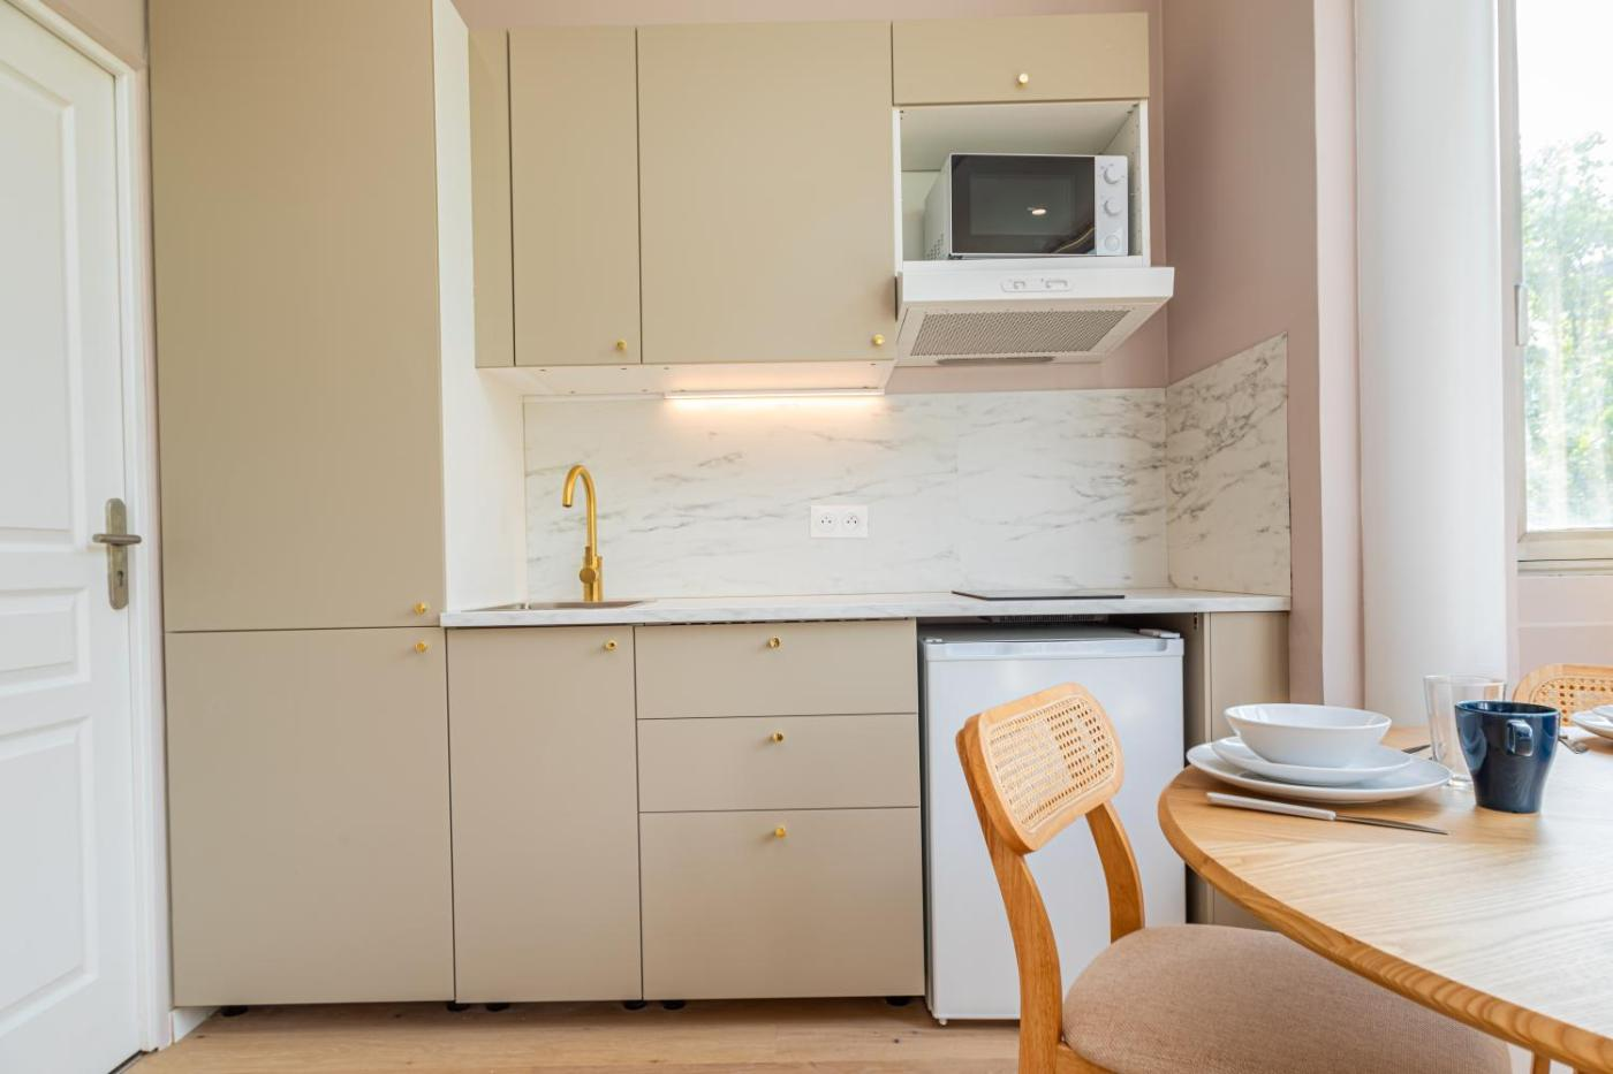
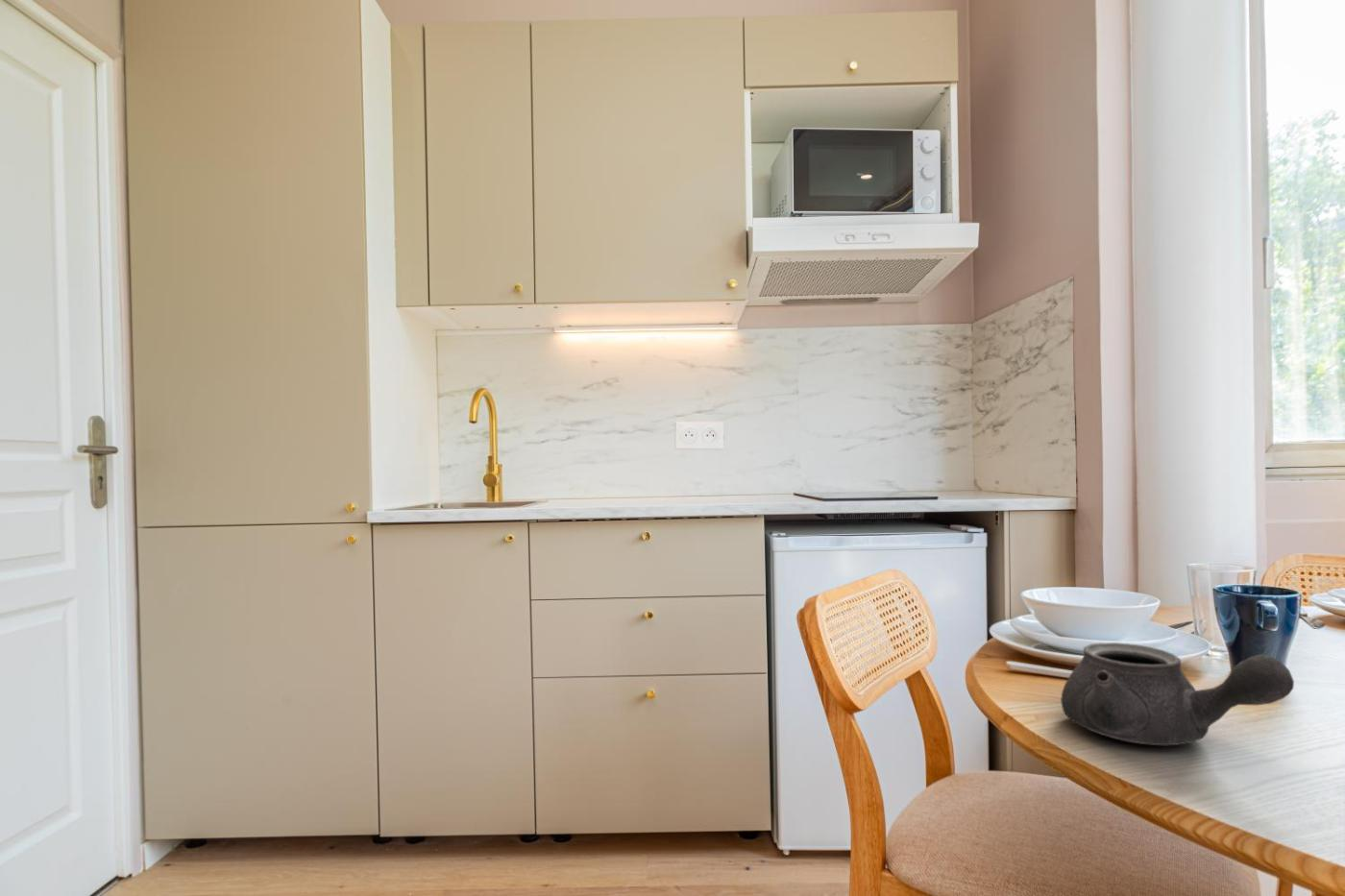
+ teapot (1164, 690)
